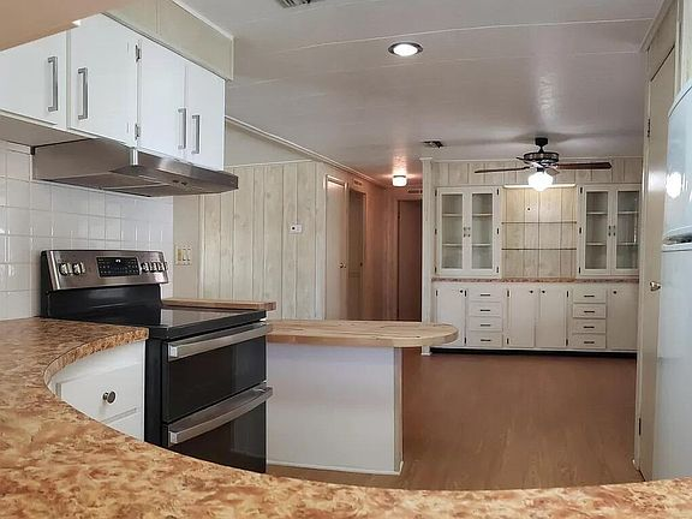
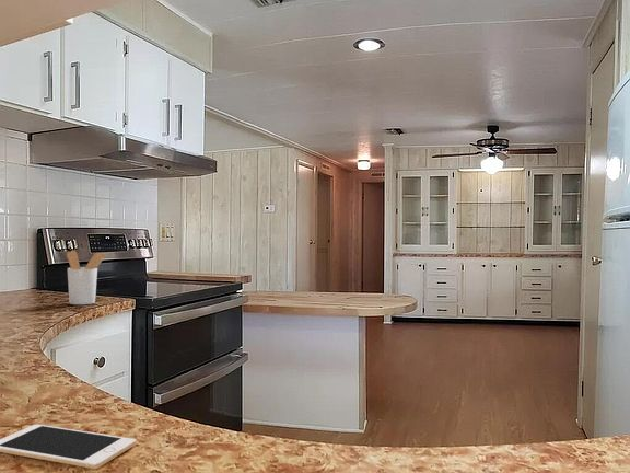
+ cell phone (62, 445)
+ utensil holder (88, 276)
